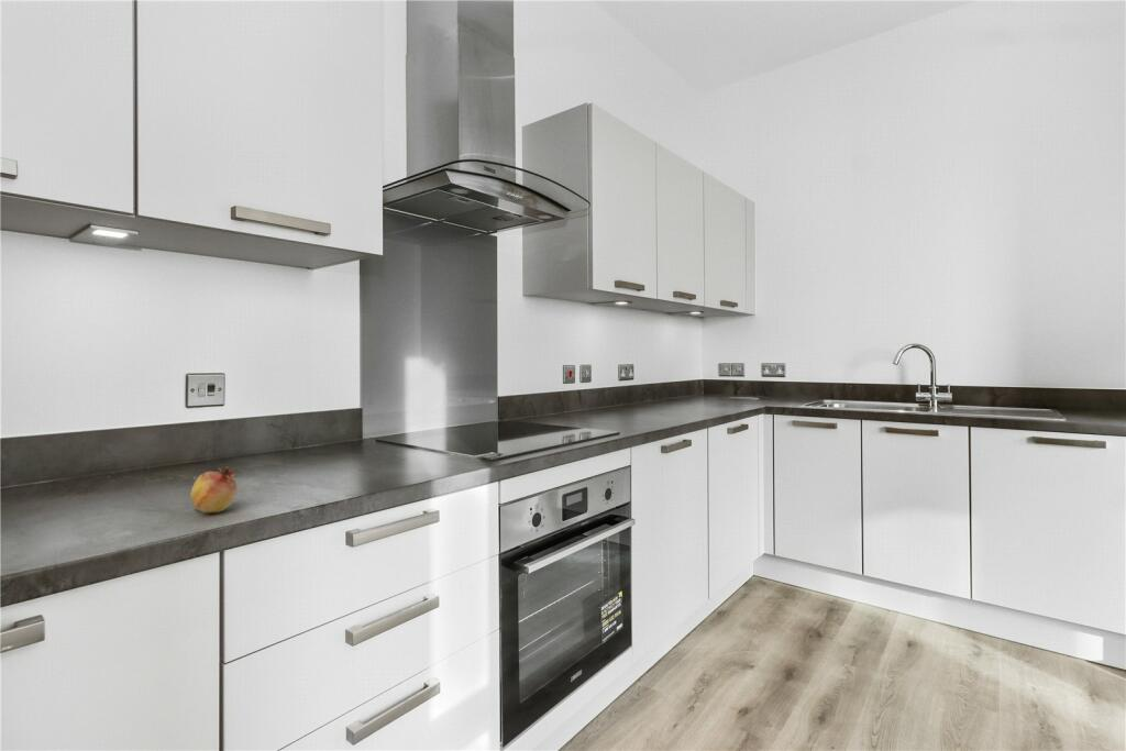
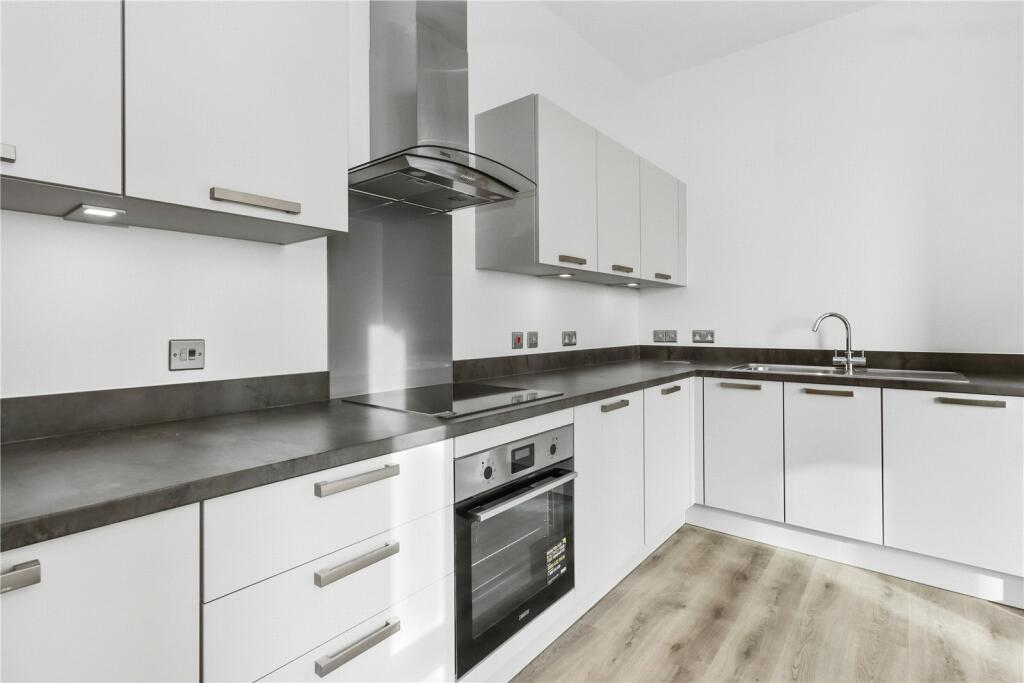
- fruit (214, 488)
